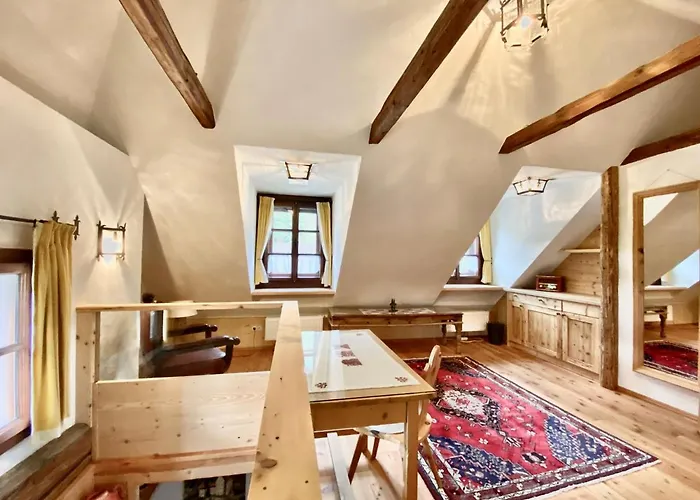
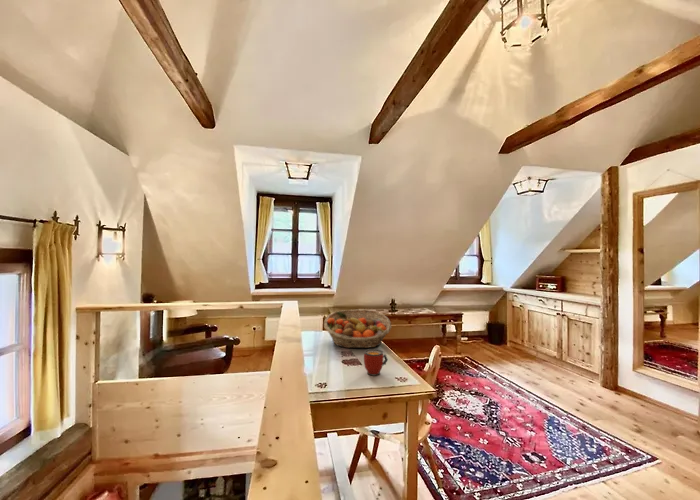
+ mug (376, 362)
+ fruit basket (357, 328)
